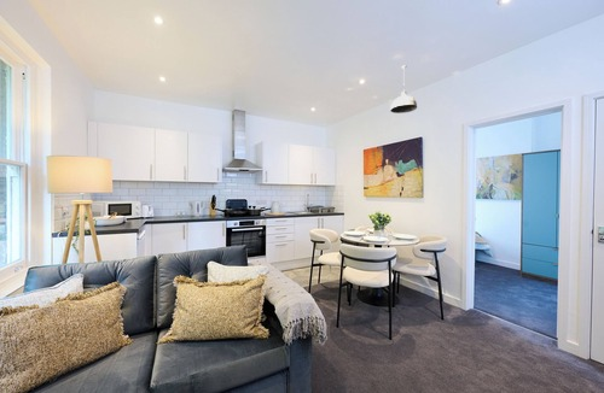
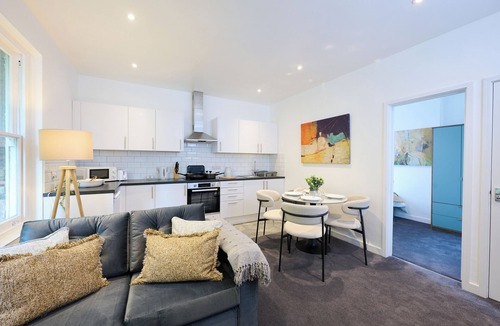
- pendant lamp (403, 92)
